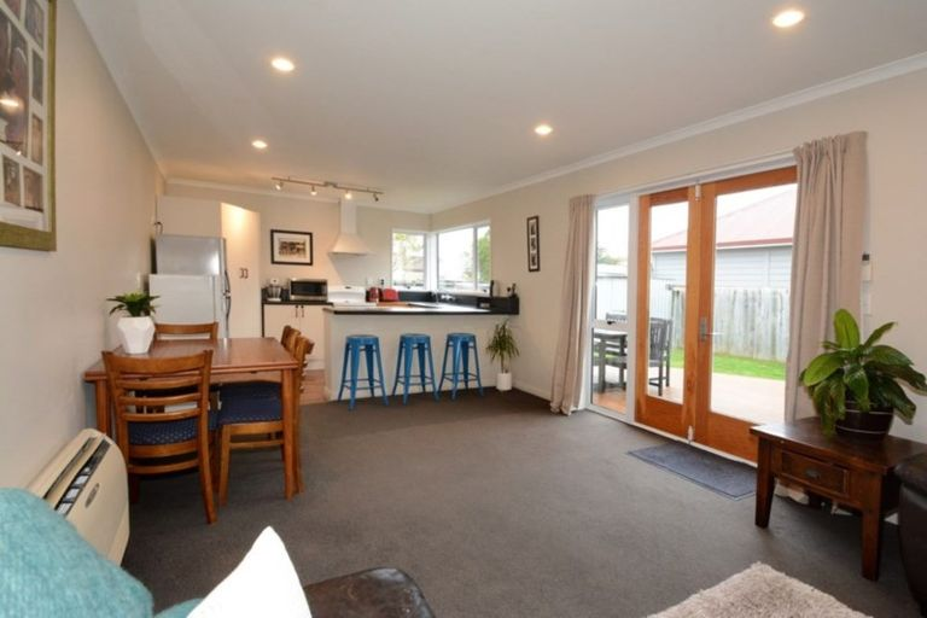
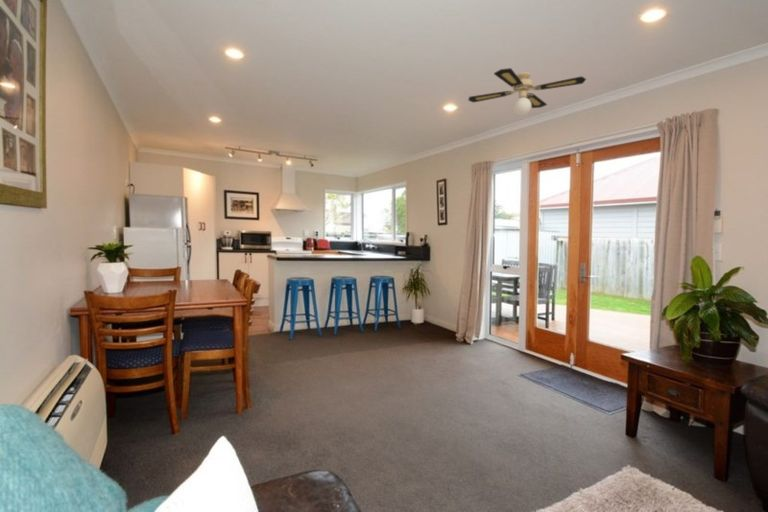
+ ceiling fan (522, 95)
